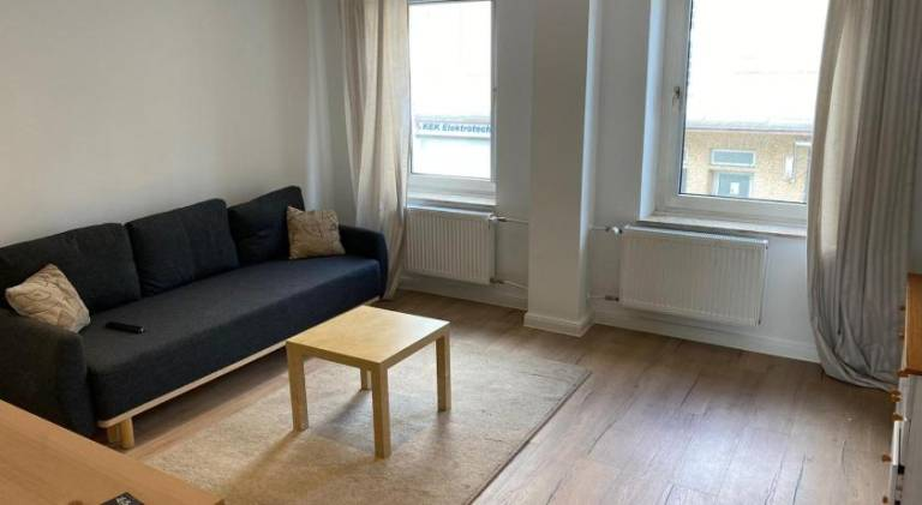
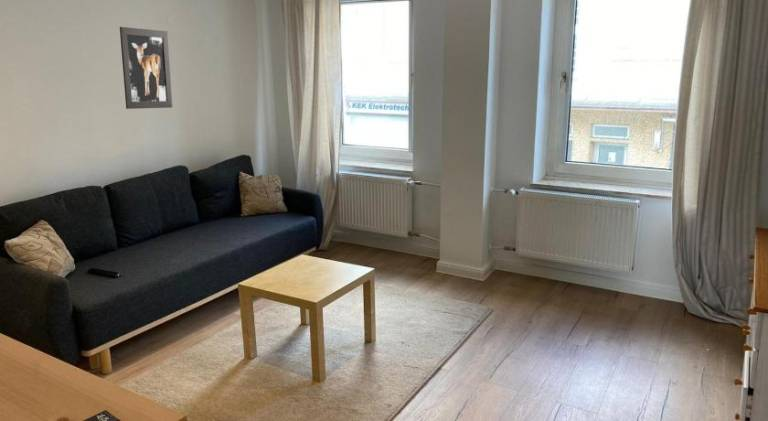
+ wall art (147, 69)
